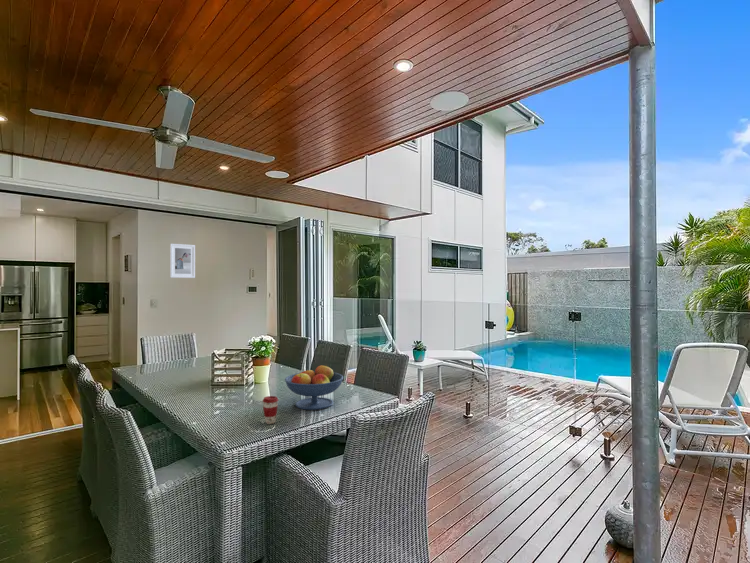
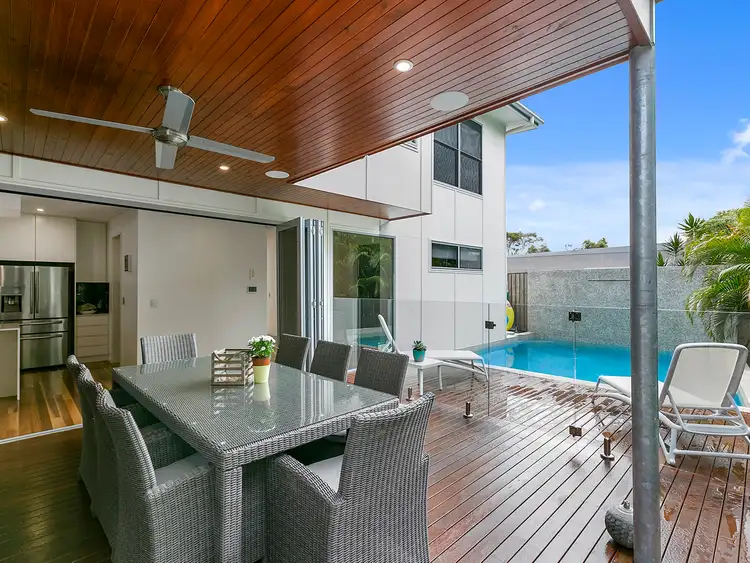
- fruit bowl (314, 386)
- coffee cup (270, 410)
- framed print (182, 261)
